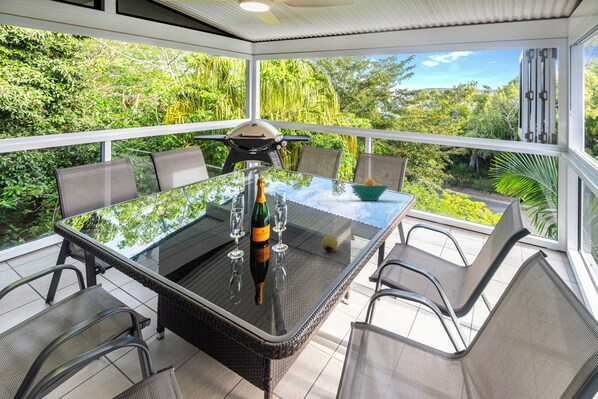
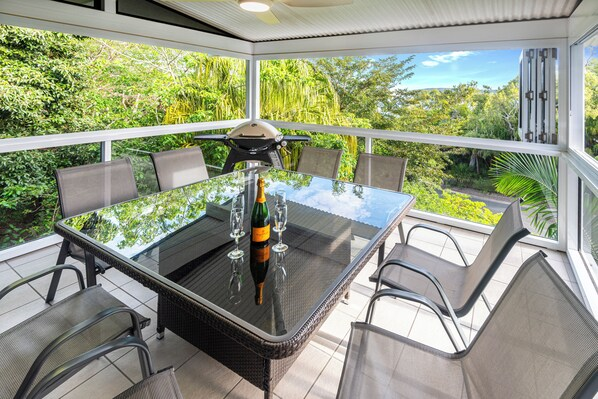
- fruit bowl (369, 189)
- fruit (329, 243)
